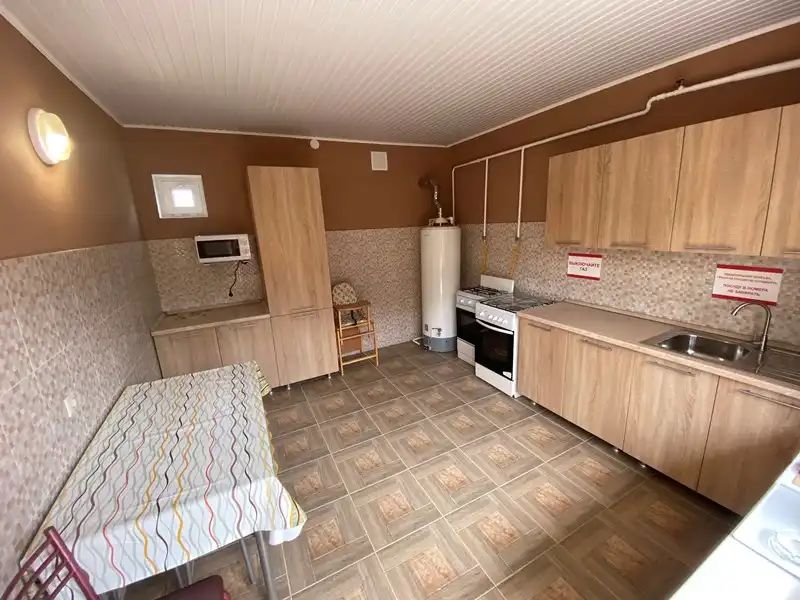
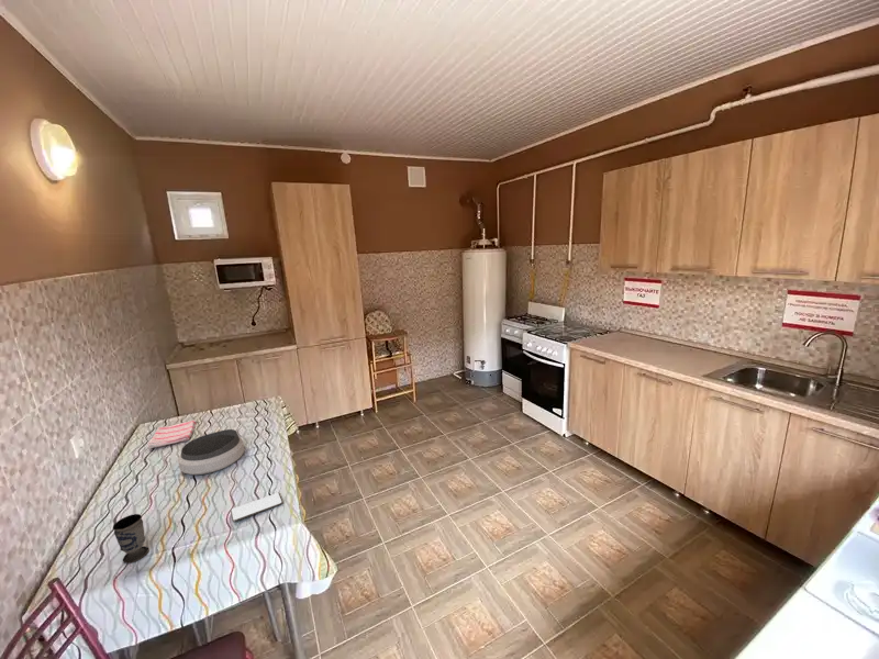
+ smartphone (257, 506)
+ cup (131, 538)
+ dish towel (173, 432)
+ bowl (211, 449)
